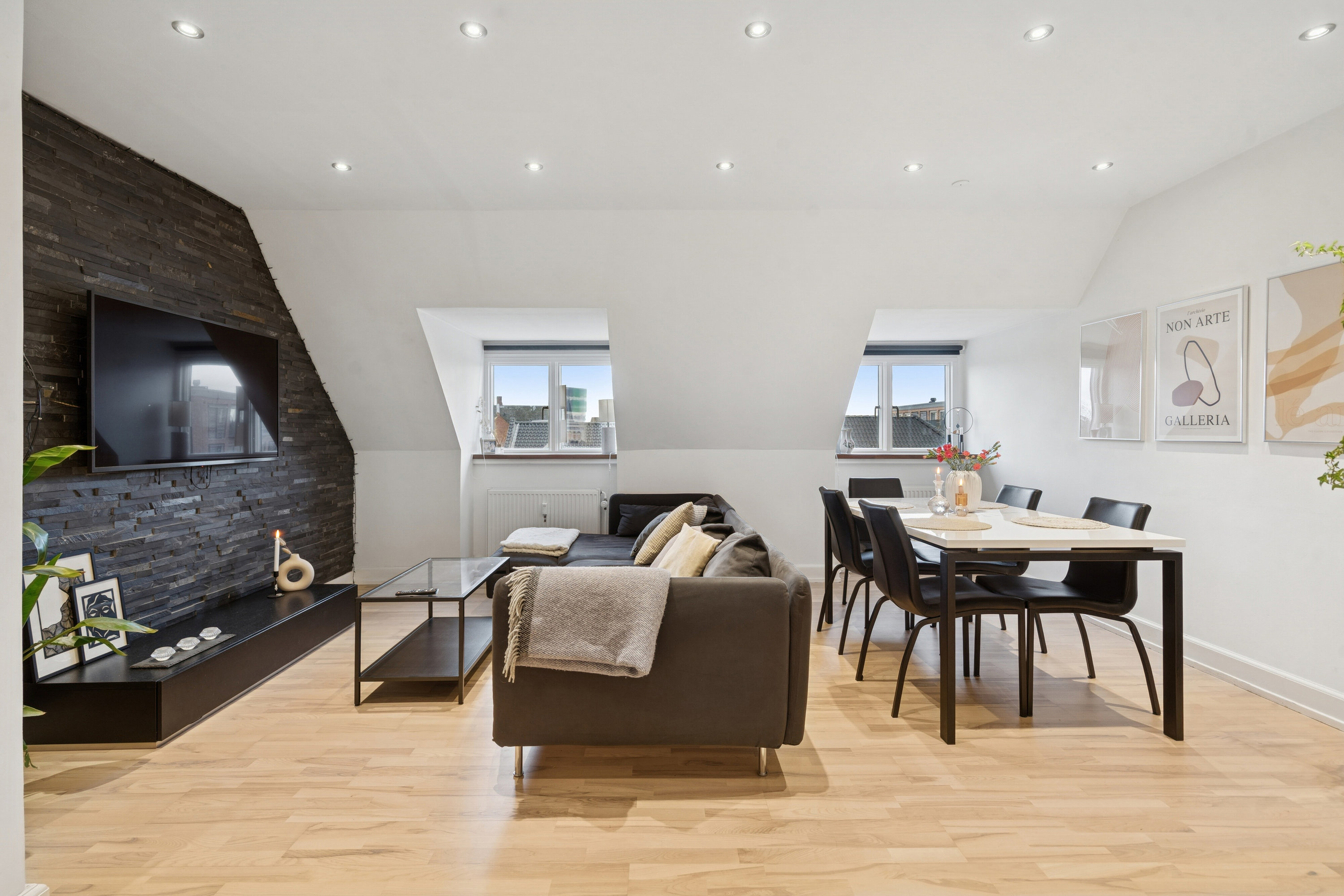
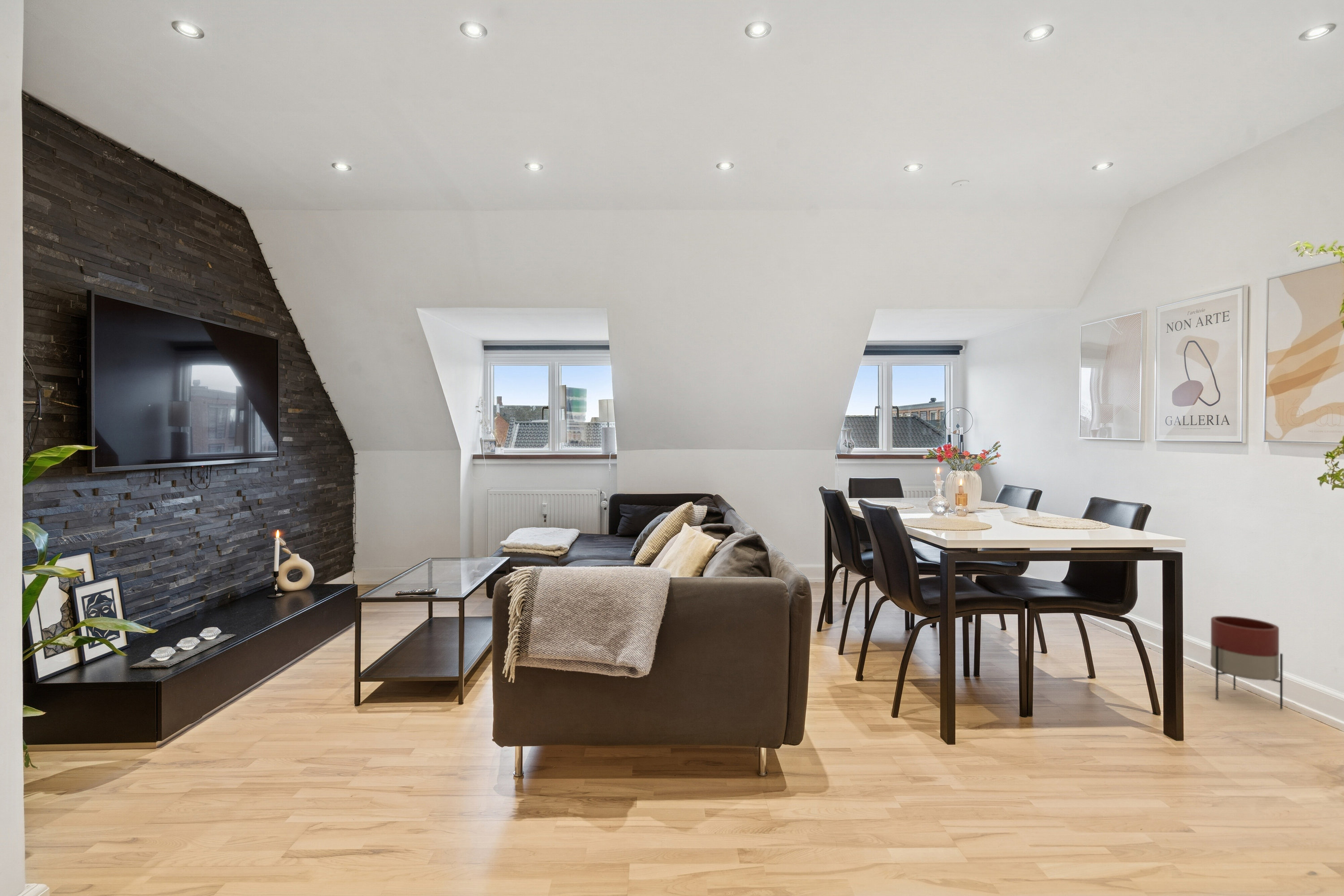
+ planter (1242, 660)
